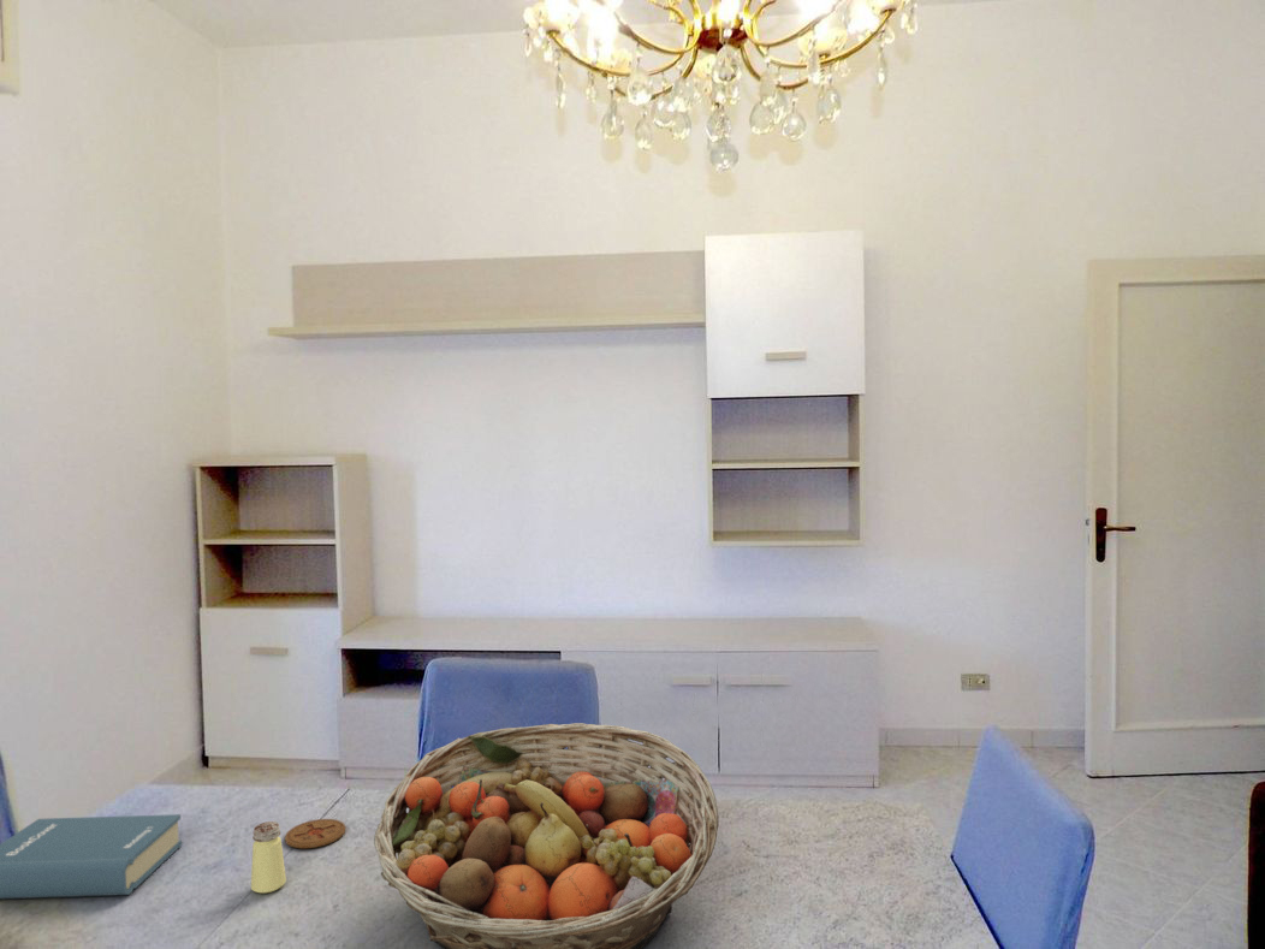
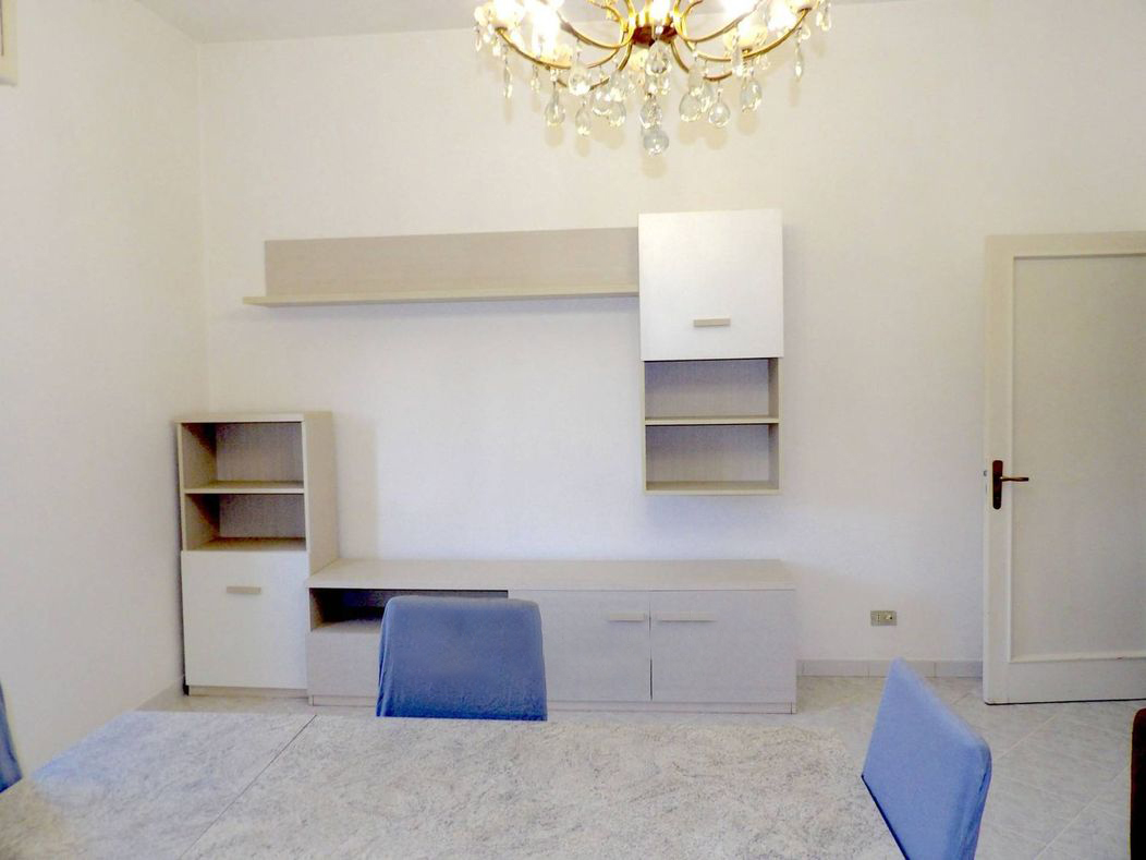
- saltshaker (267, 855)
- hardback book (78, 855)
- coaster (315, 832)
- fruit basket (548, 835)
